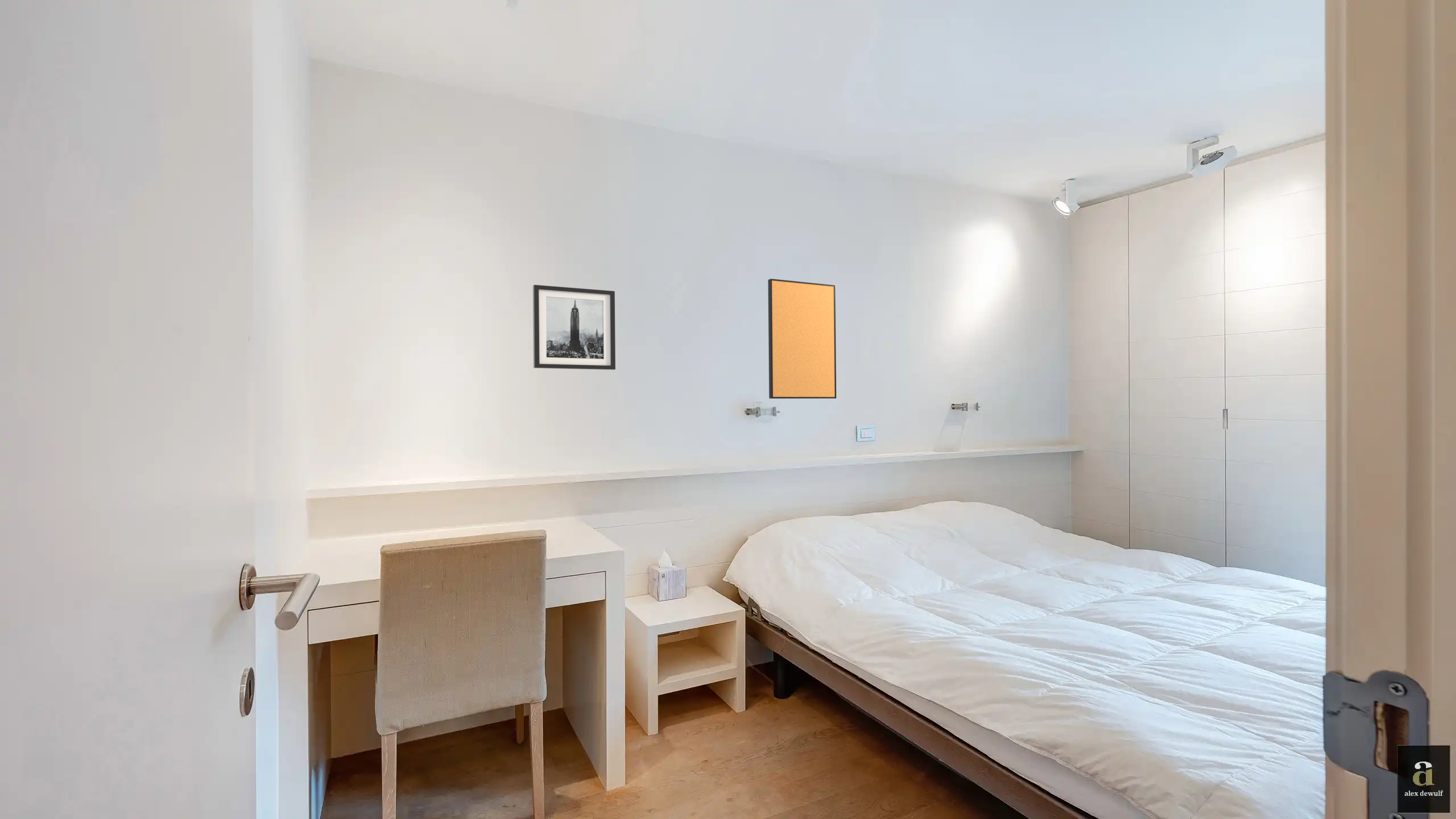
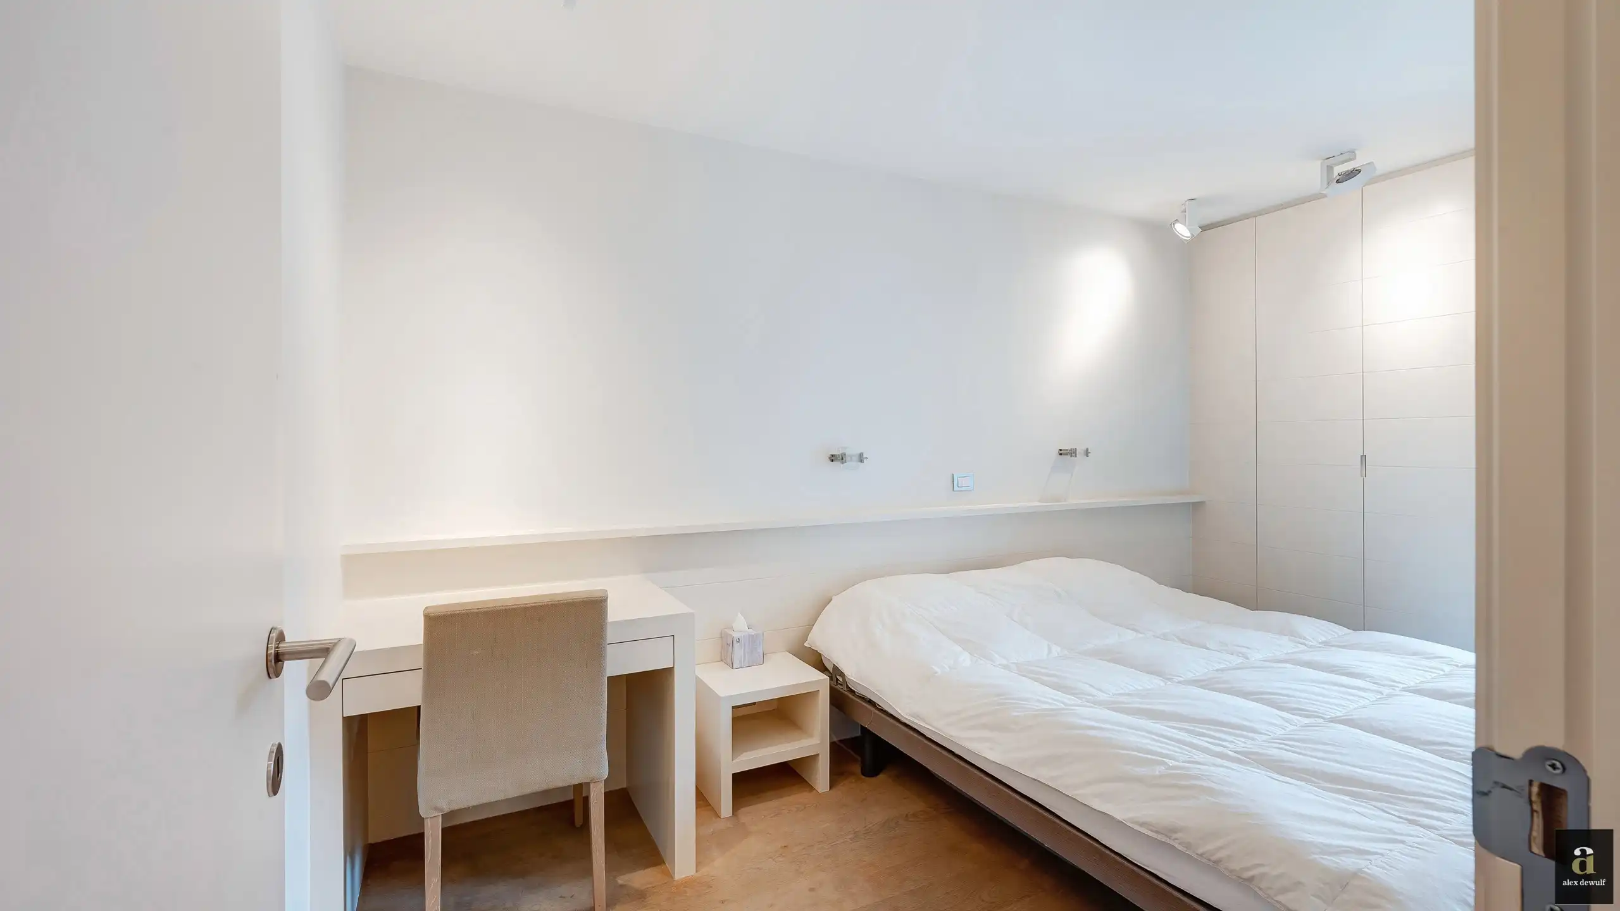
- wall art (575, 328)
- writing board (803, 340)
